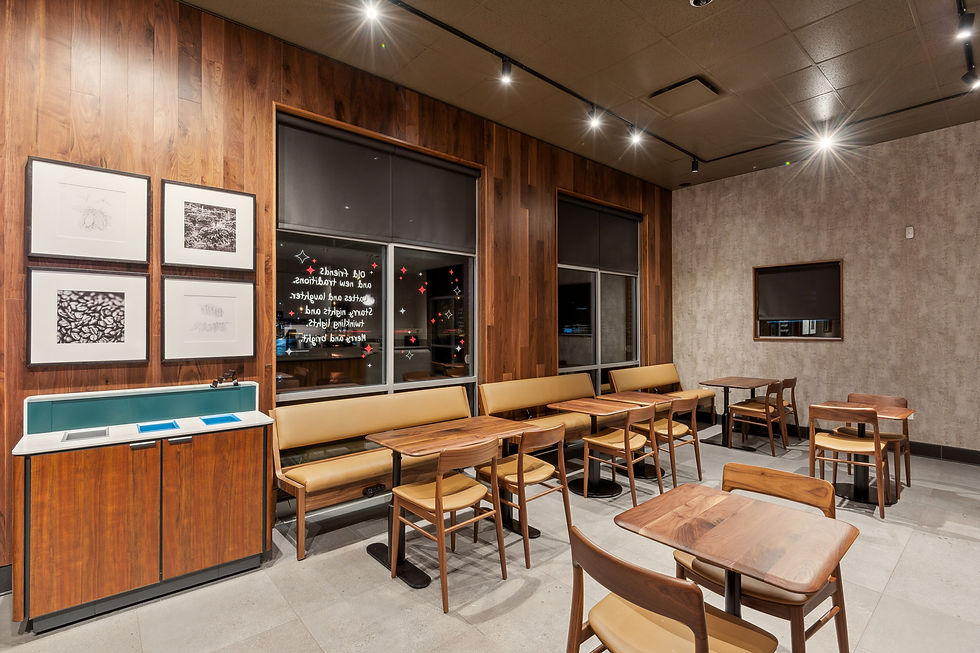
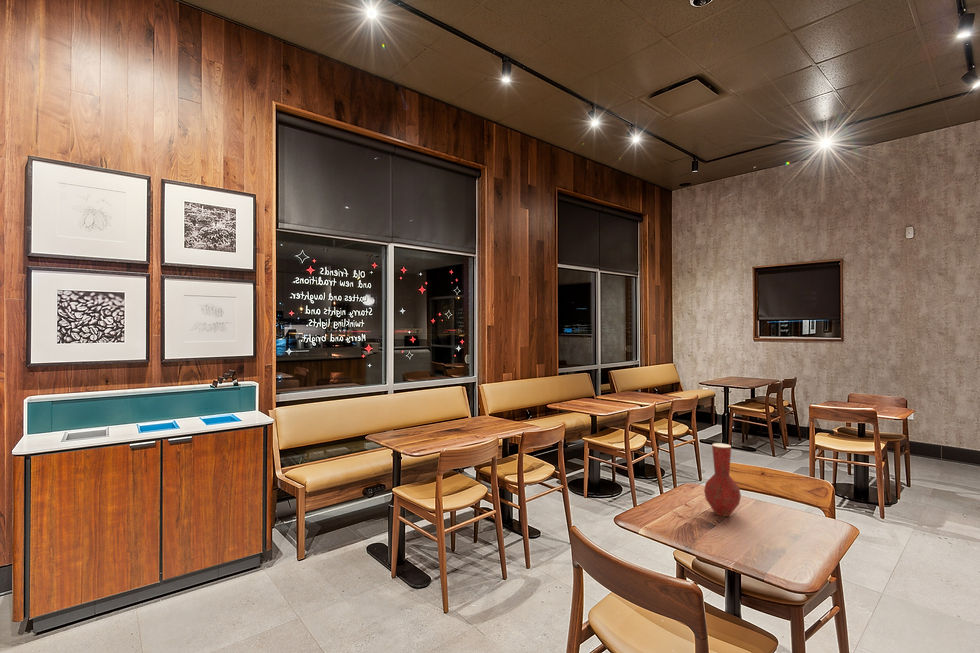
+ vase (722, 479)
